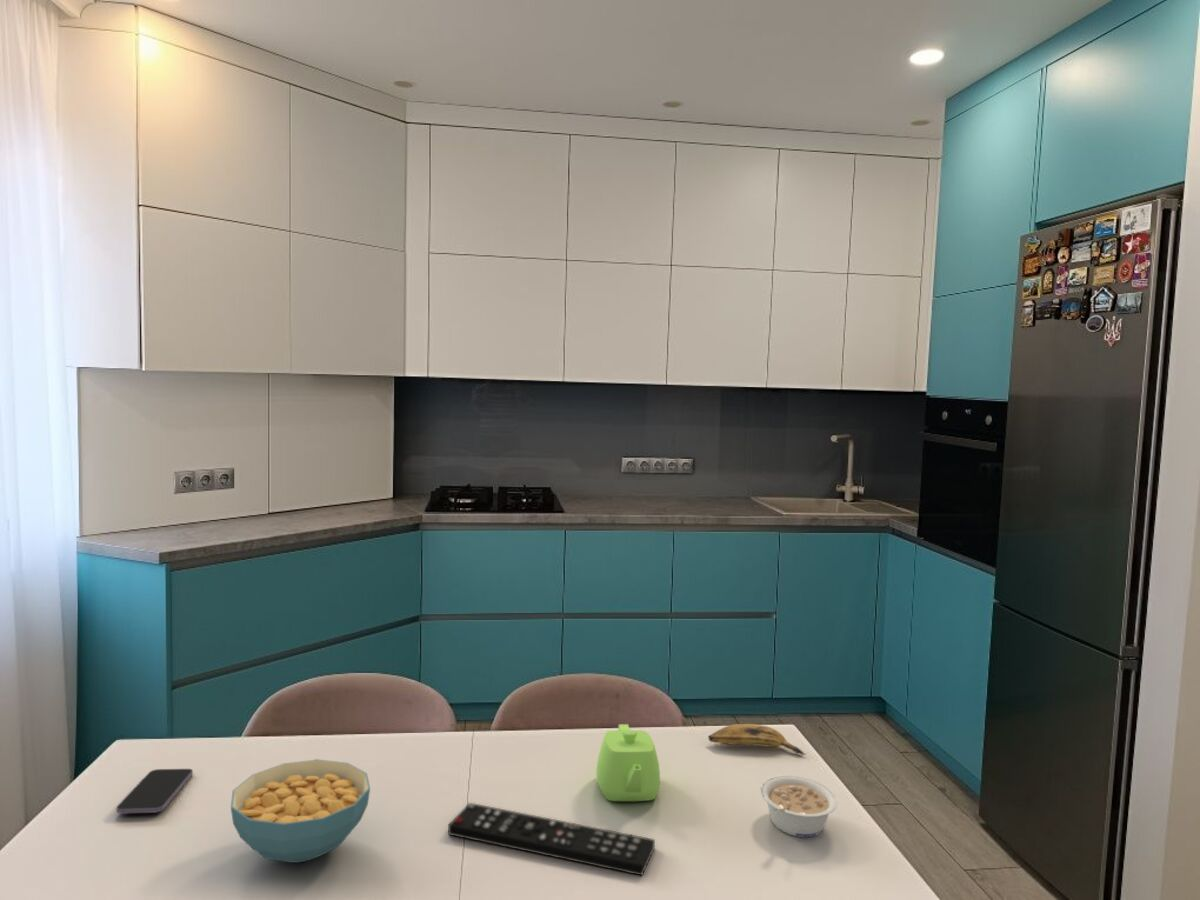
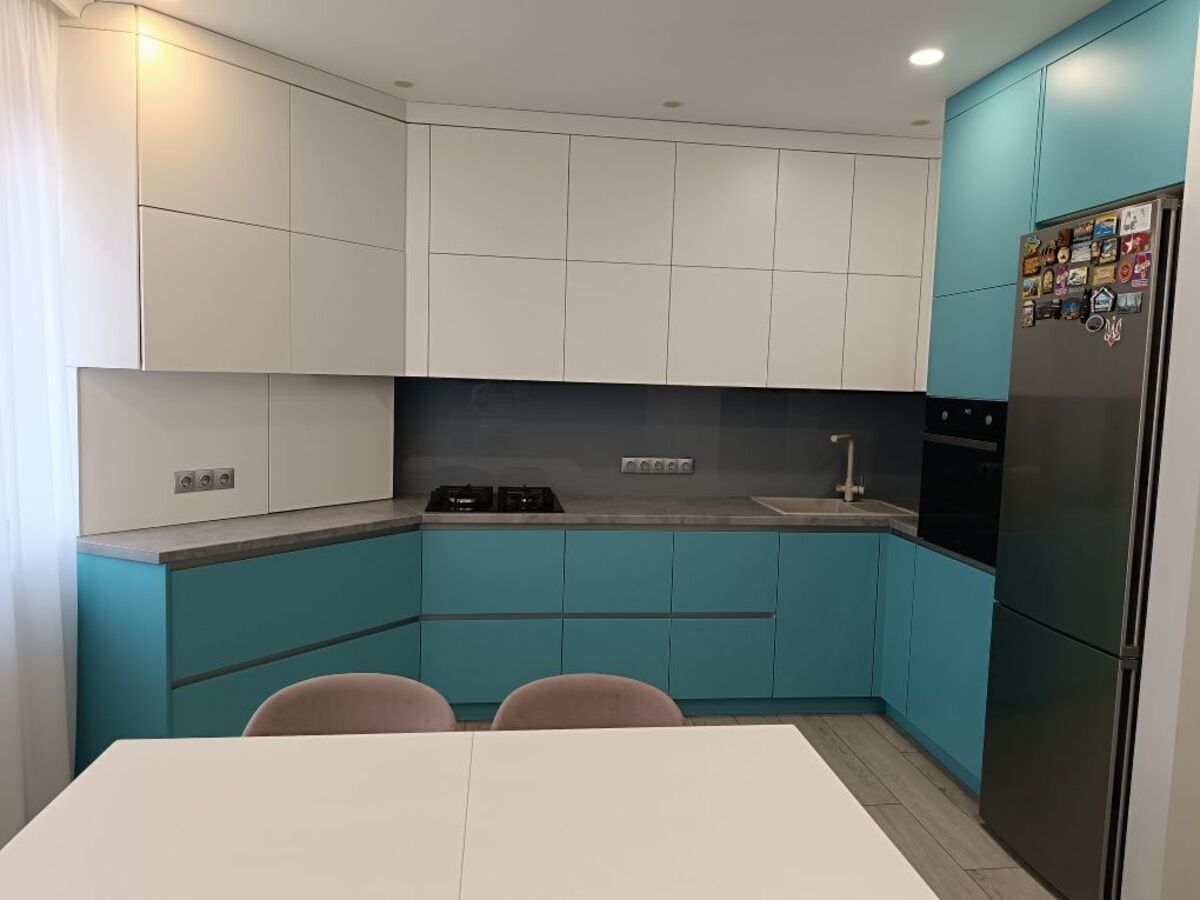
- smartphone (156, 789)
- legume (798, 807)
- banana (756, 736)
- cereal bowl (301, 820)
- remote control (549, 835)
- teapot (628, 761)
